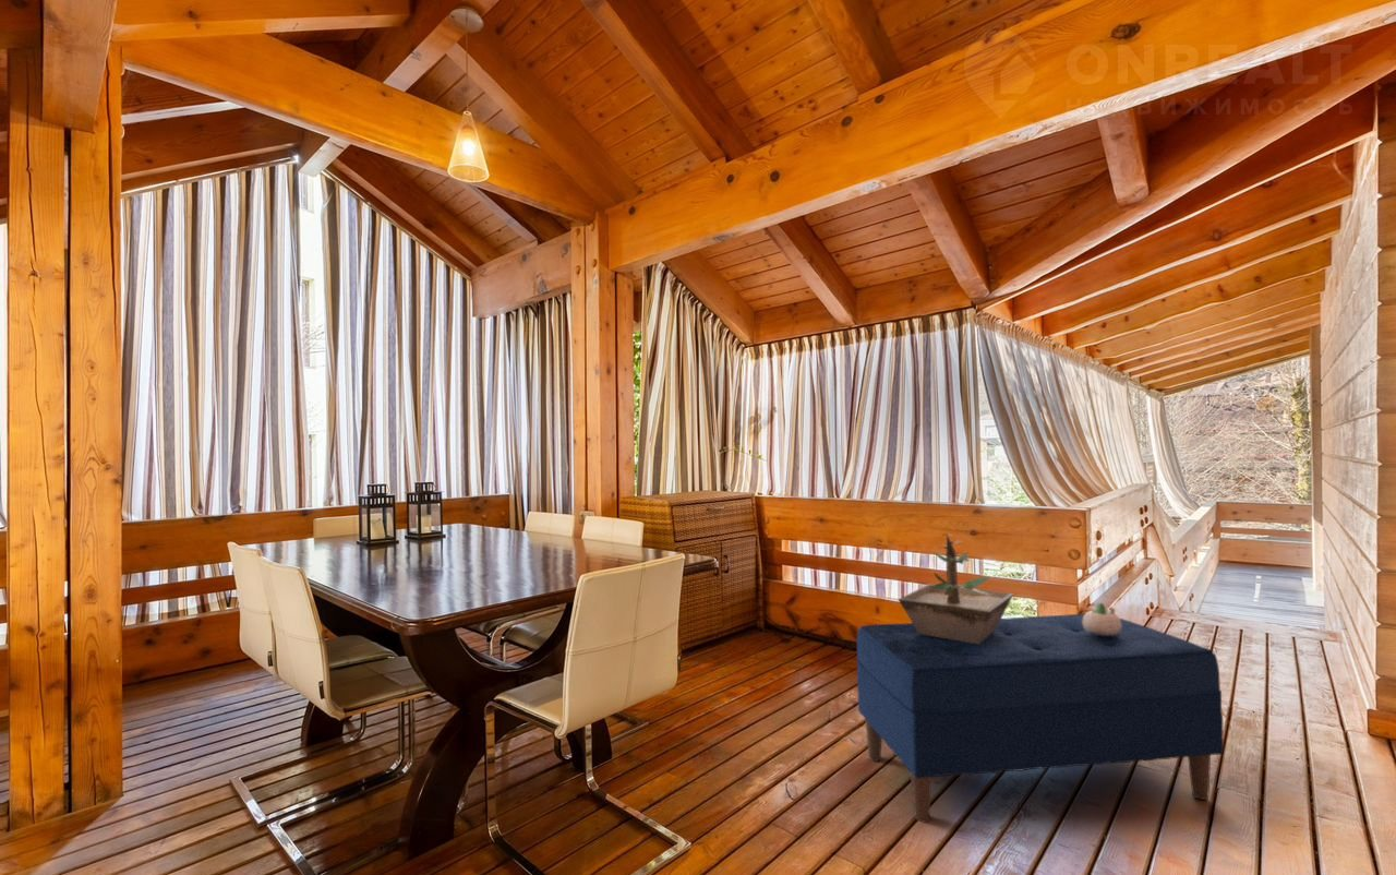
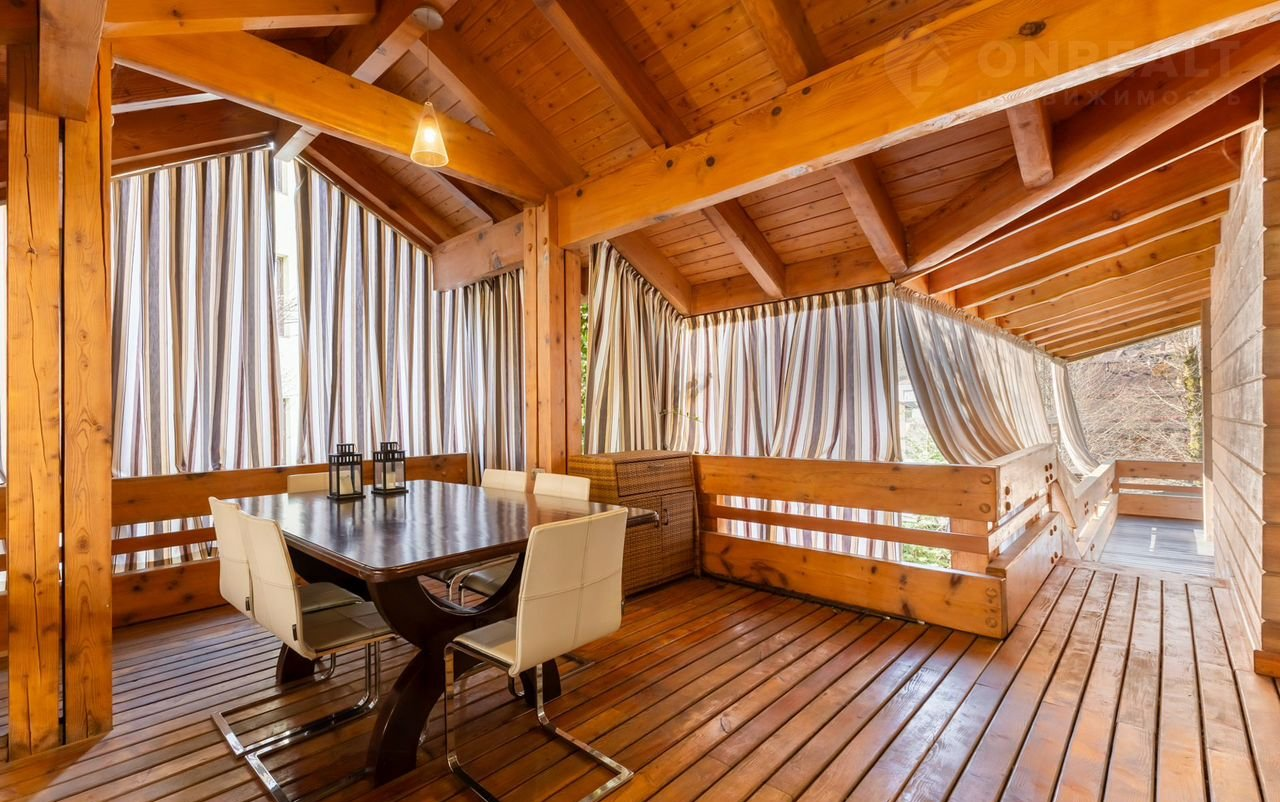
- bench (1024, 706)
- potted plant (954, 582)
- succulent planter (1102, 618)
